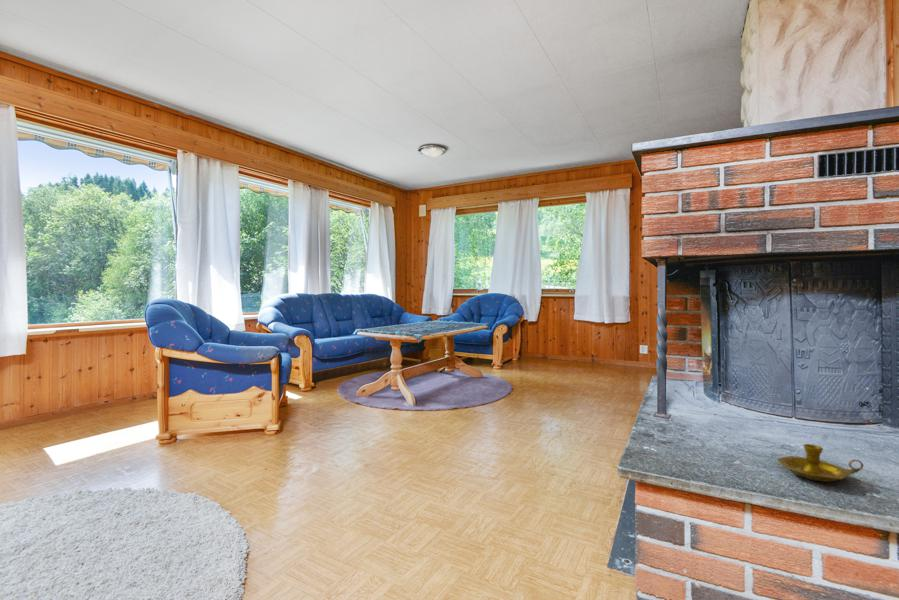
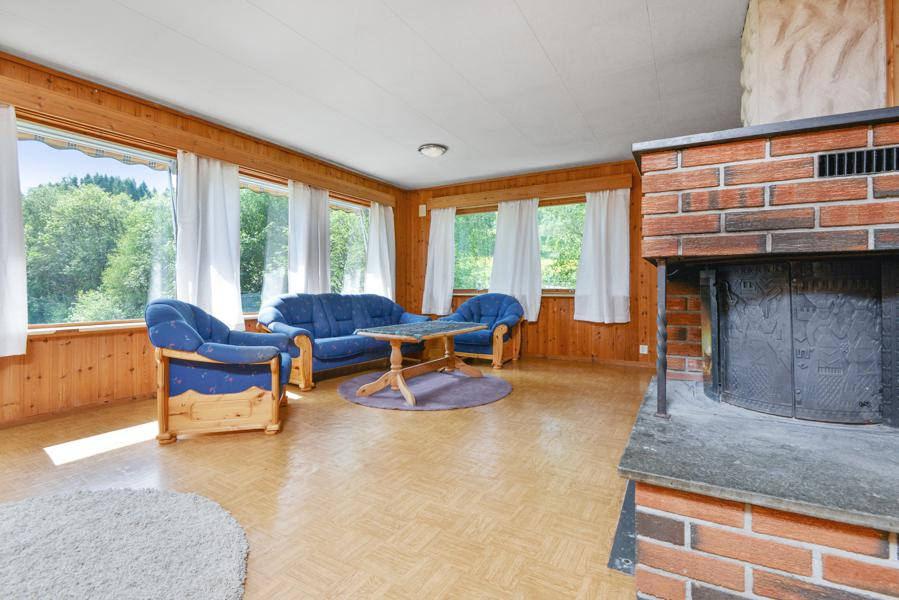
- candlestick (816, 460)
